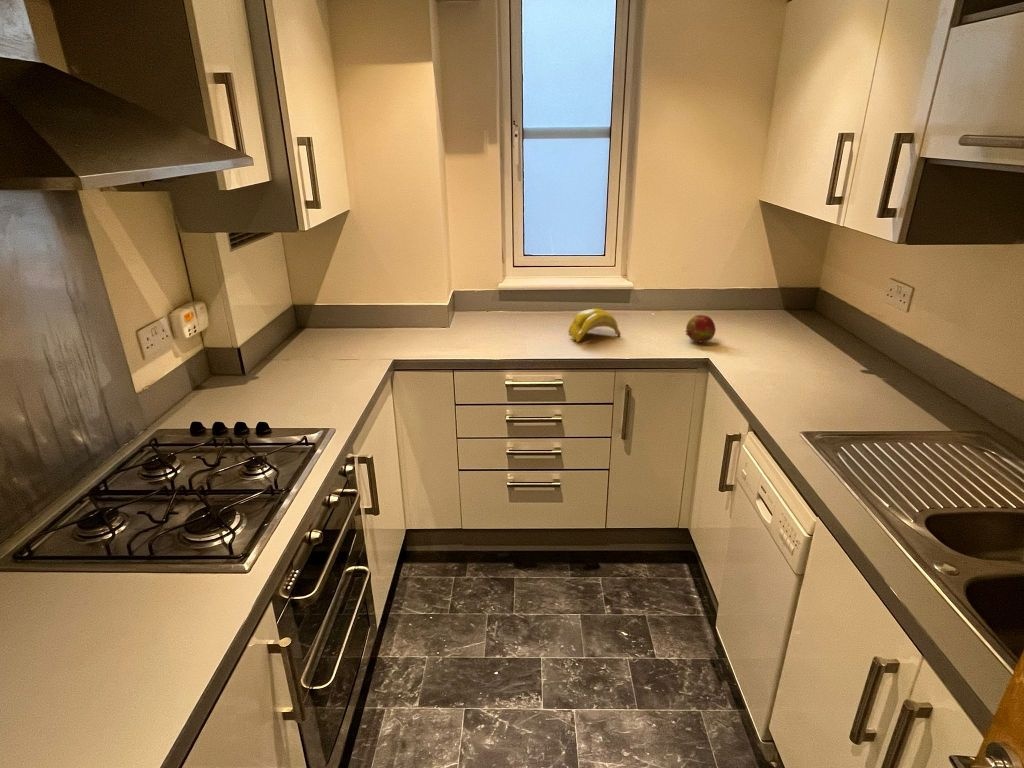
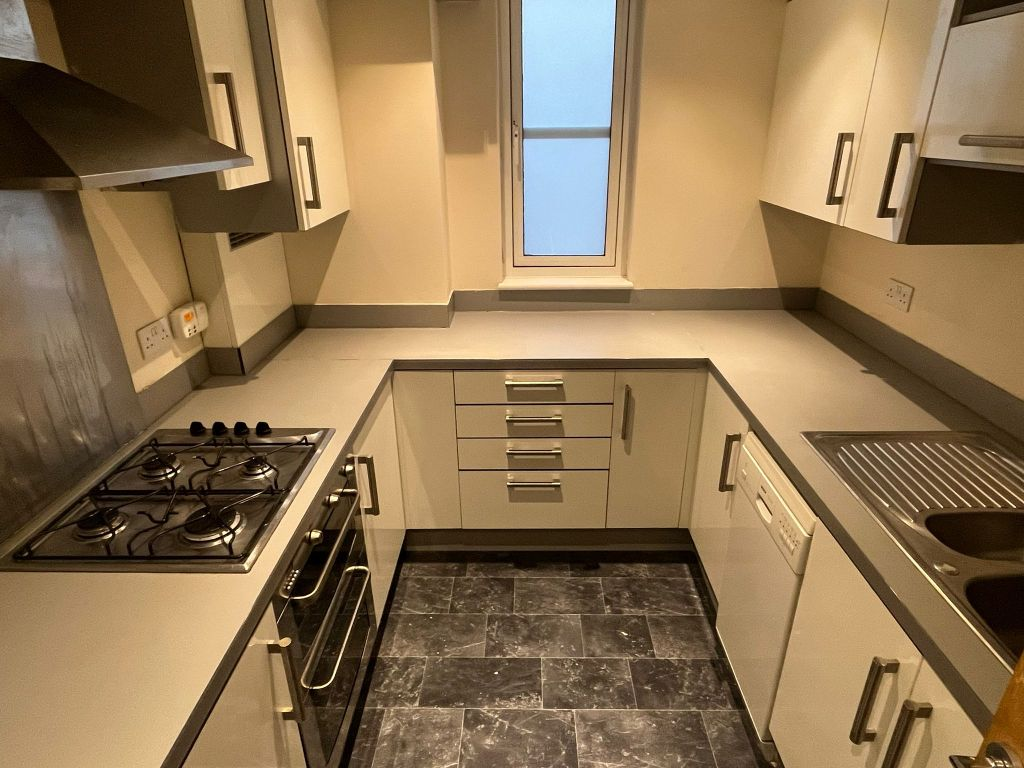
- banana (596, 323)
- fruit (699, 329)
